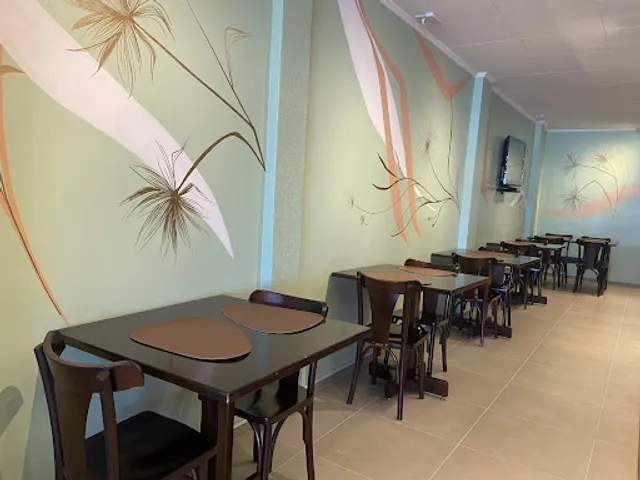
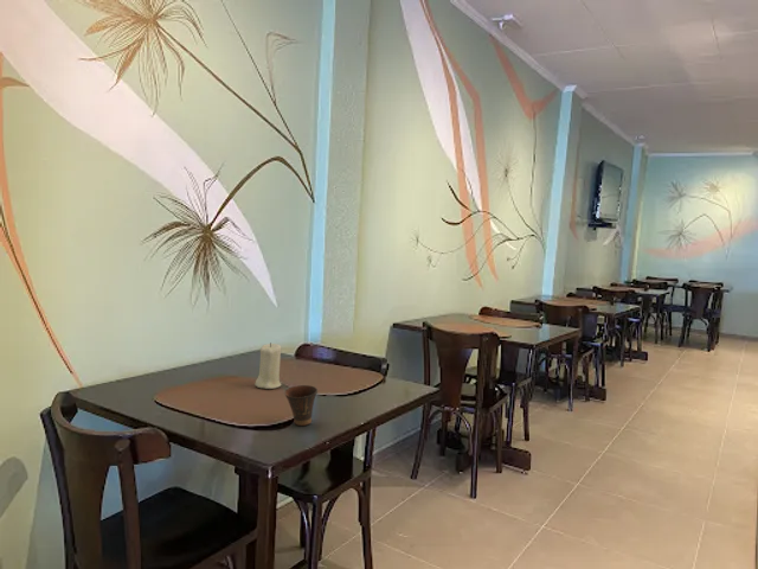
+ cup (300, 405)
+ candle (269, 364)
